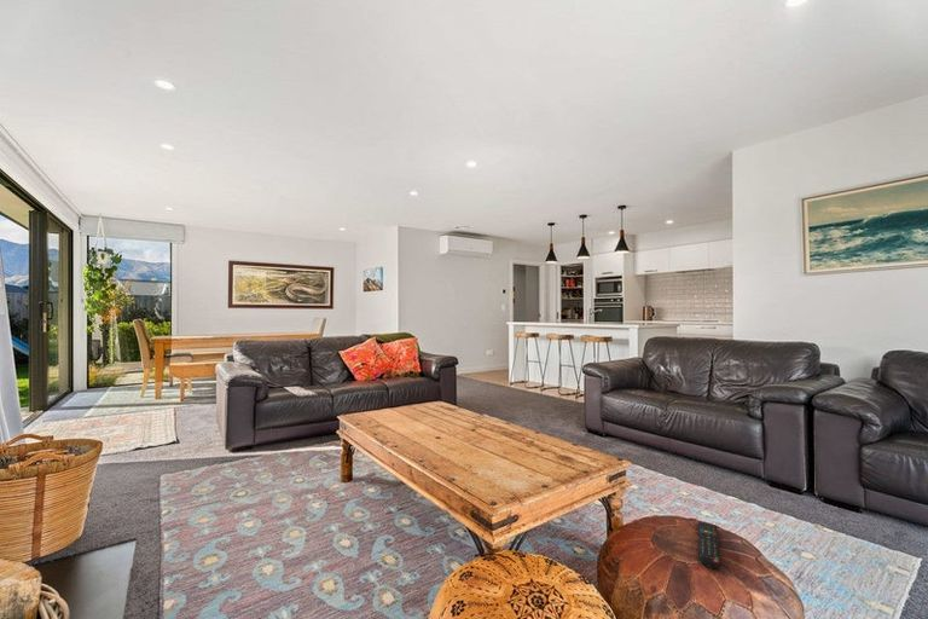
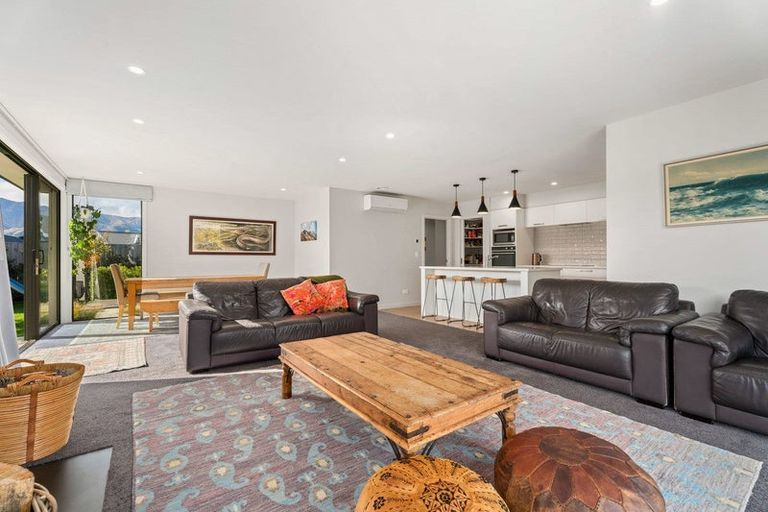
- remote control (708, 543)
